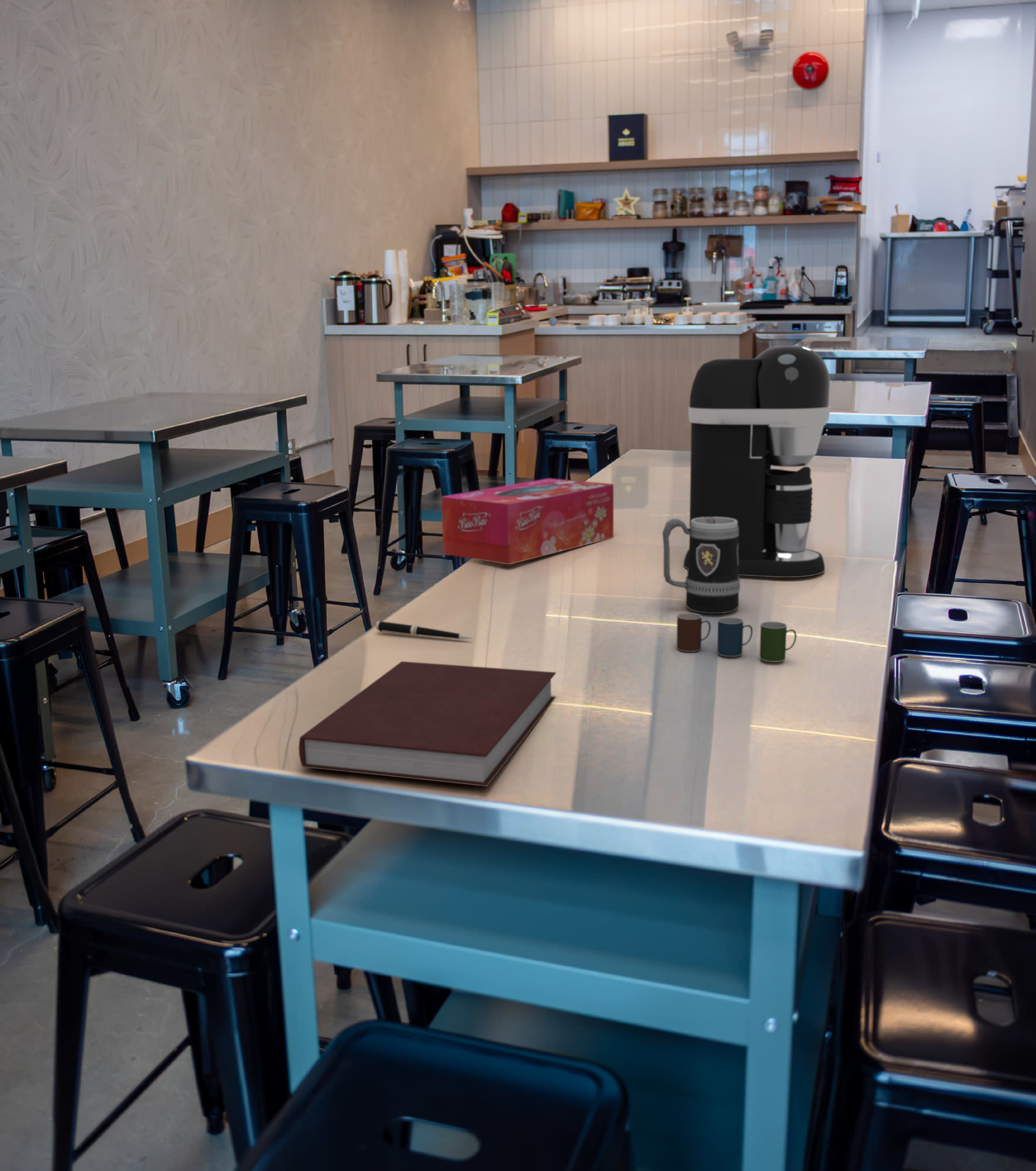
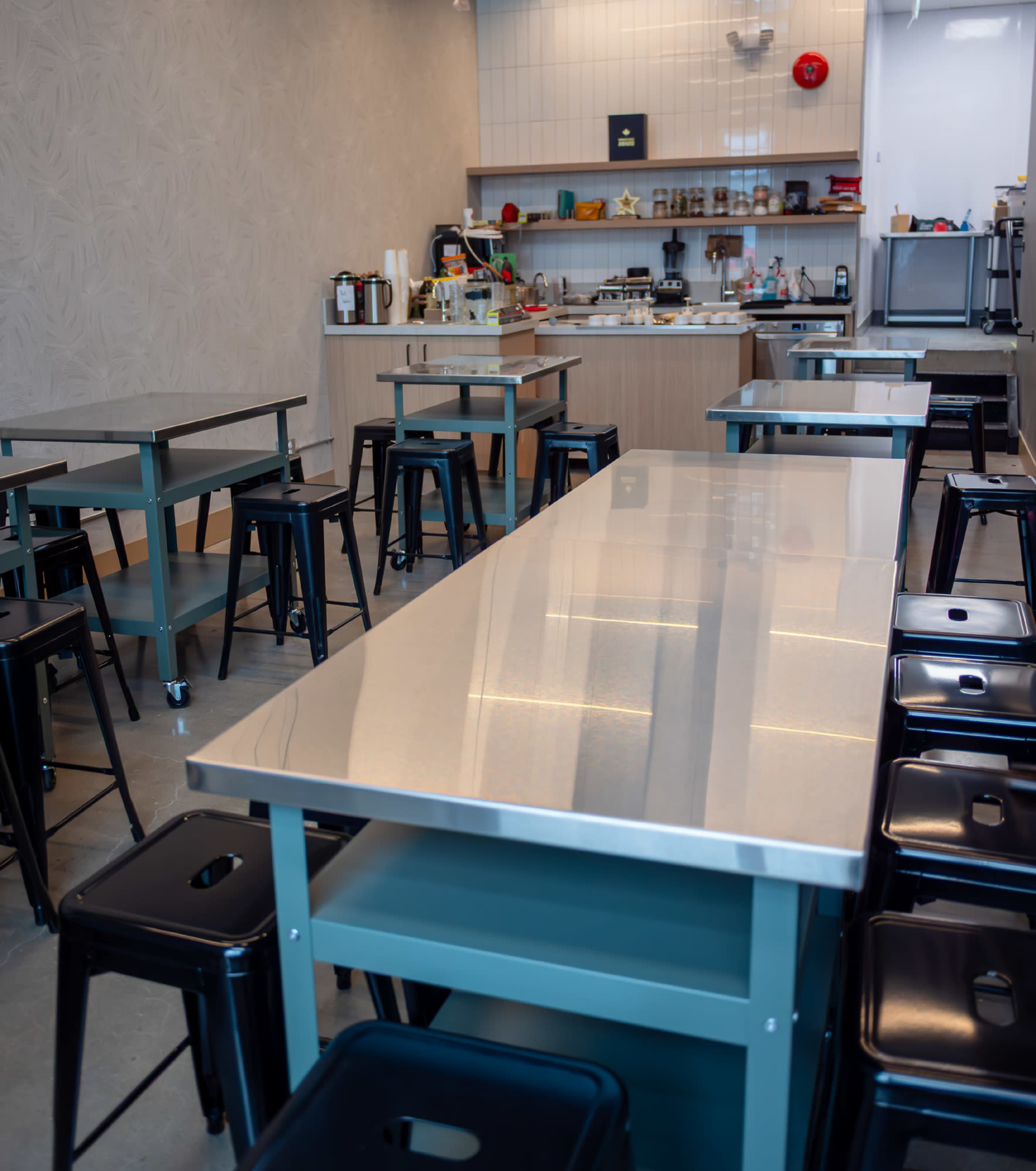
- mug (701, 563)
- cup (735, 626)
- notebook (438, 716)
- tissue box (530, 518)
- coffee maker (756, 459)
- pen (424, 630)
